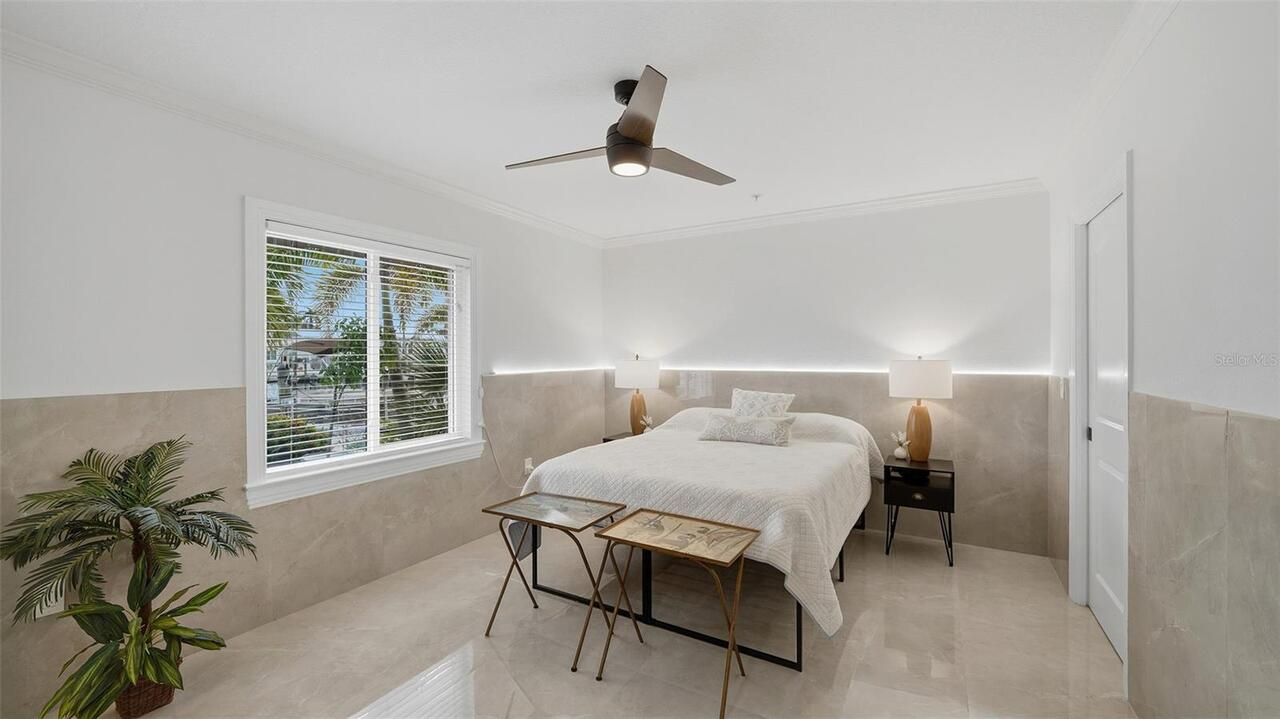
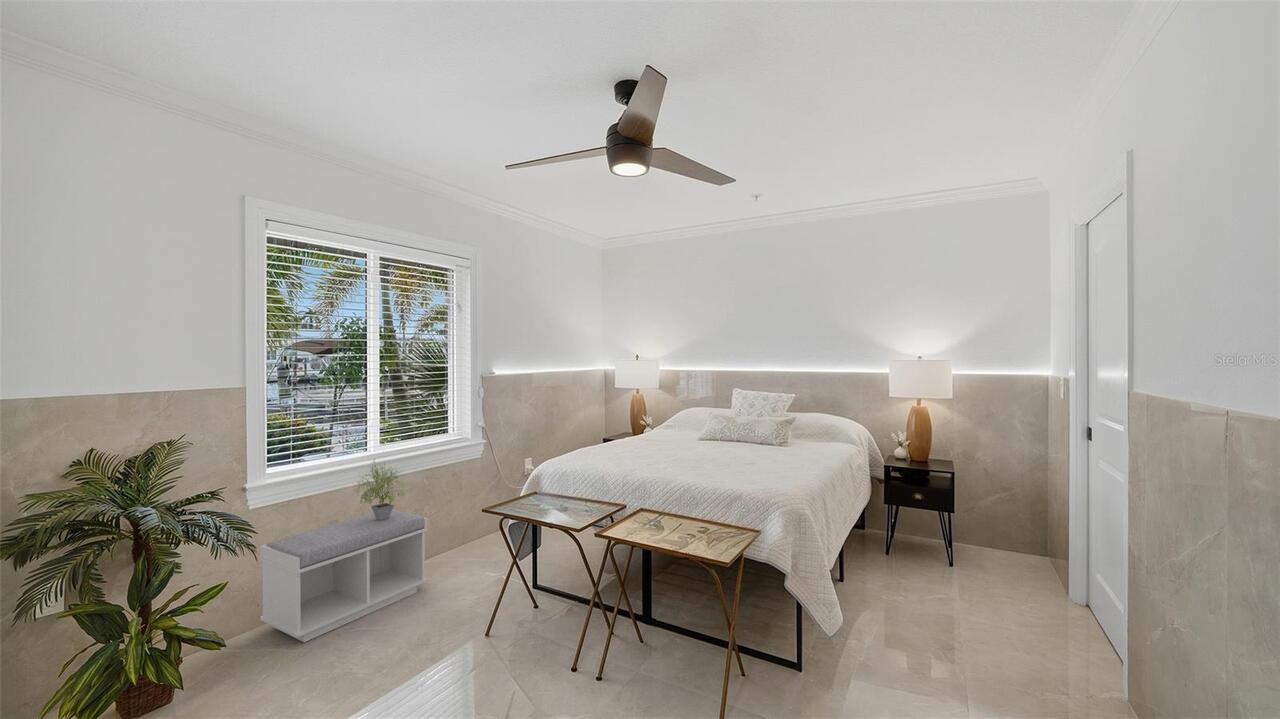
+ potted plant (381, 489)
+ bench (350, 567)
